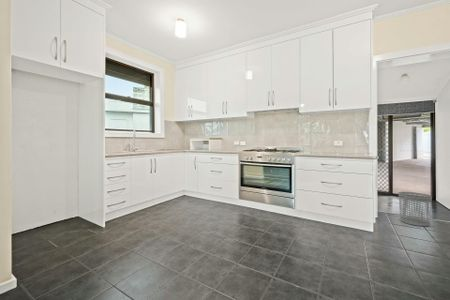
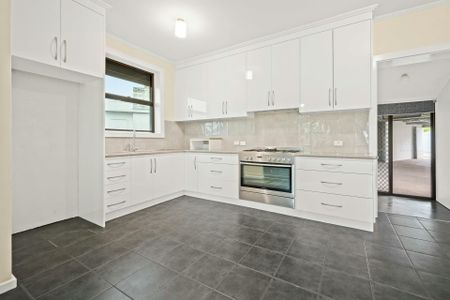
- waste bin (414, 208)
